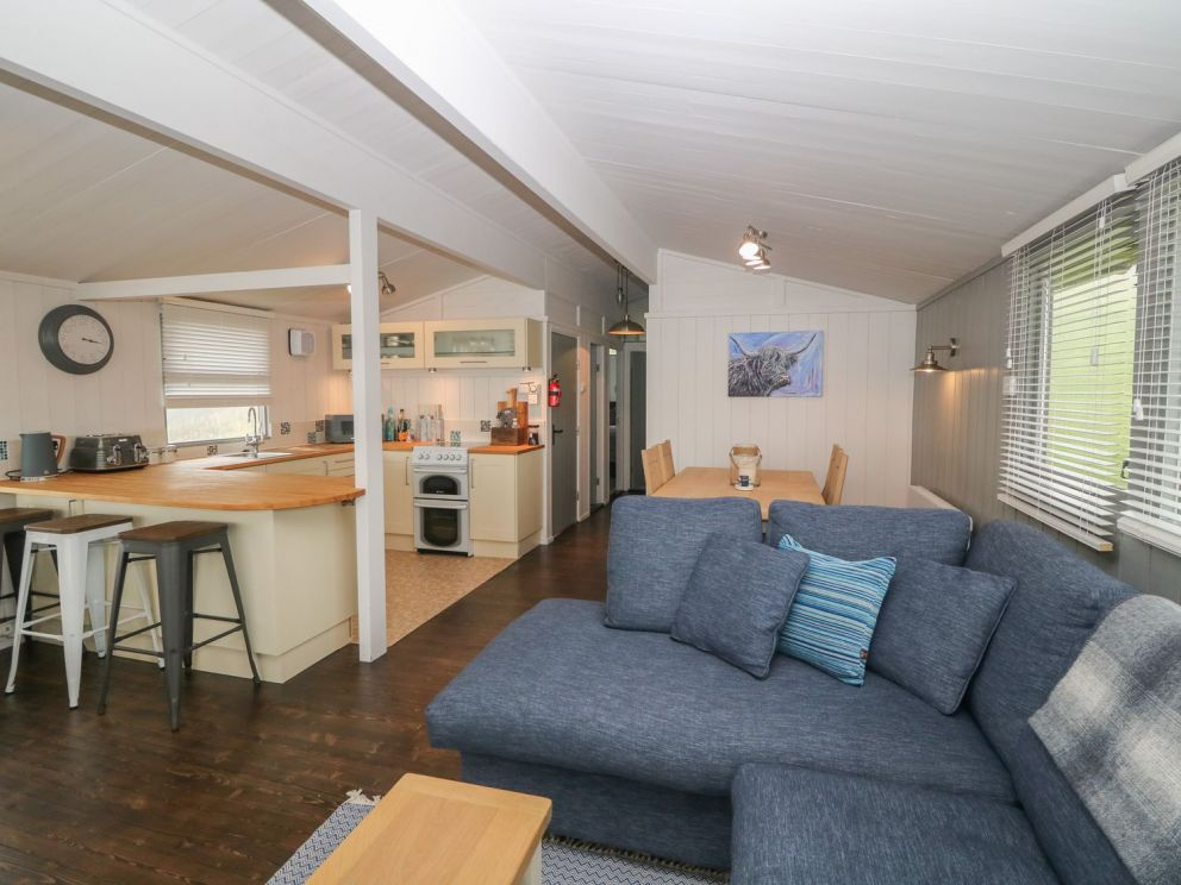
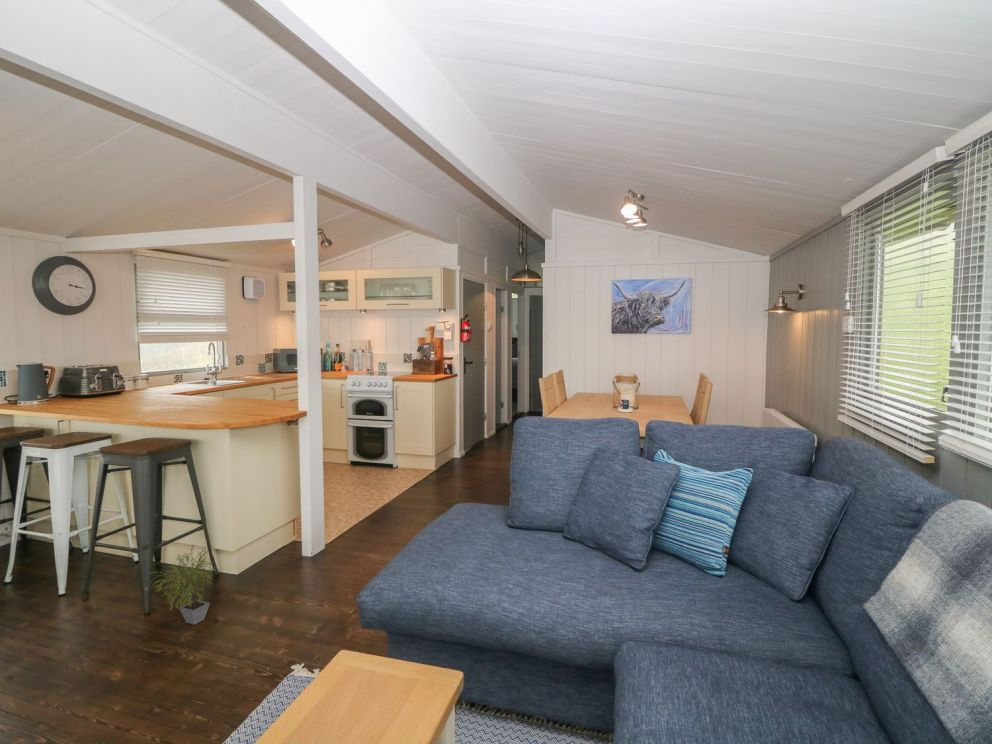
+ potted plant (187, 585)
